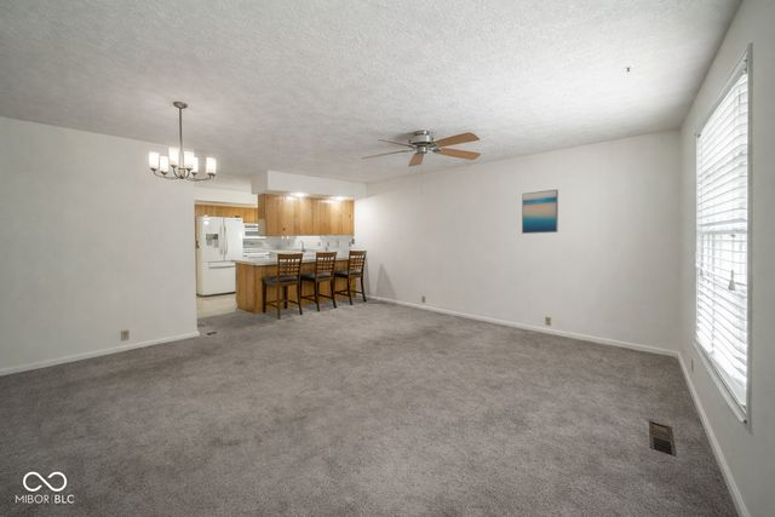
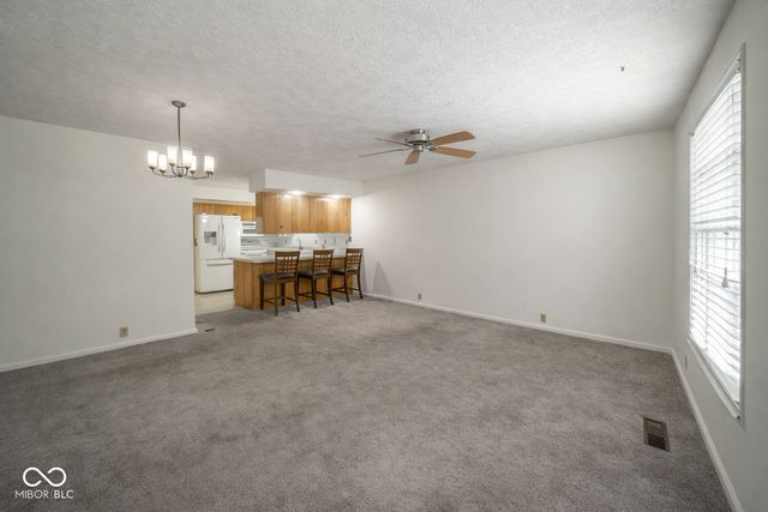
- wall art (539, 212)
